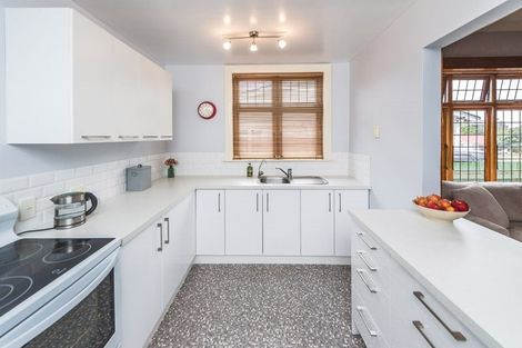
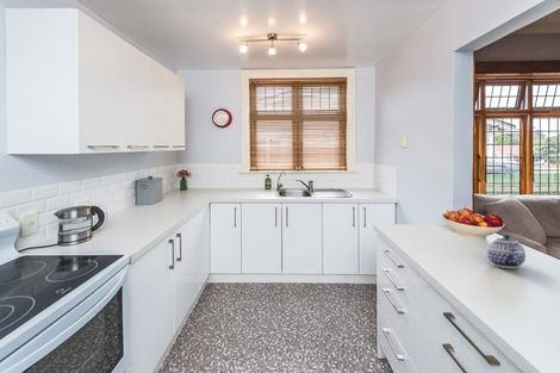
+ teapot (505, 250)
